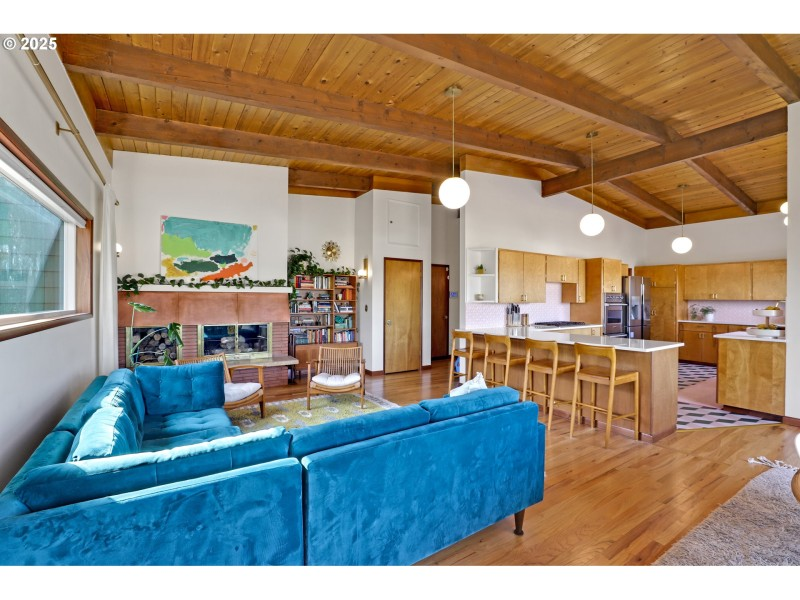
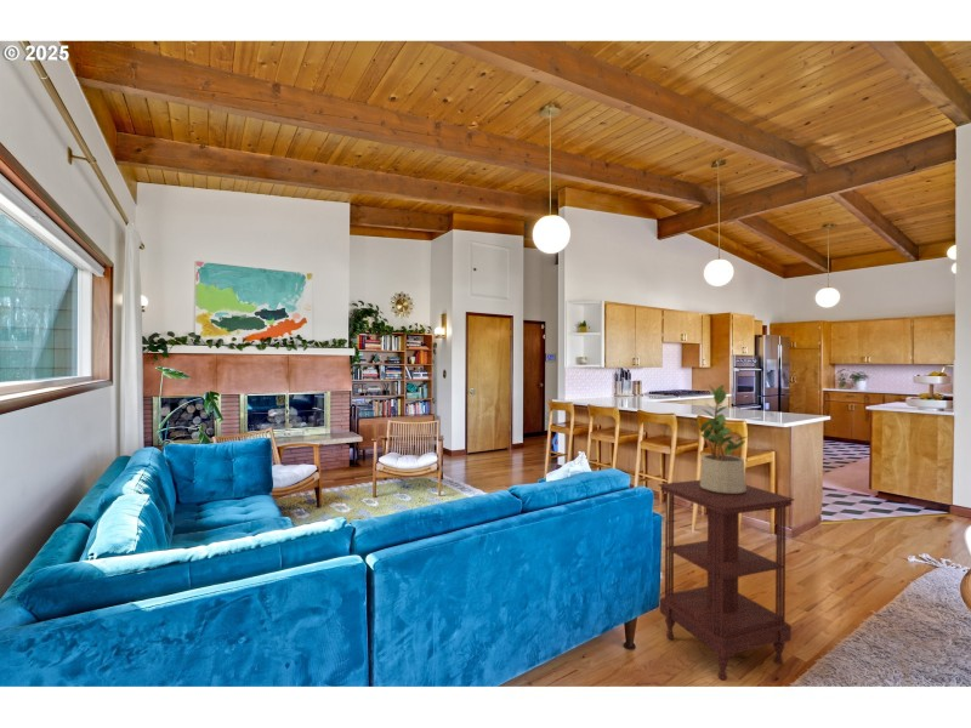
+ side table (722, 570)
+ potted plant (722, 437)
